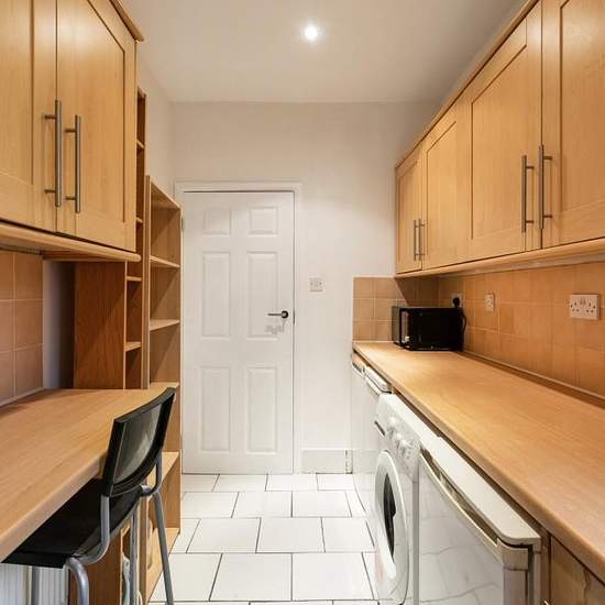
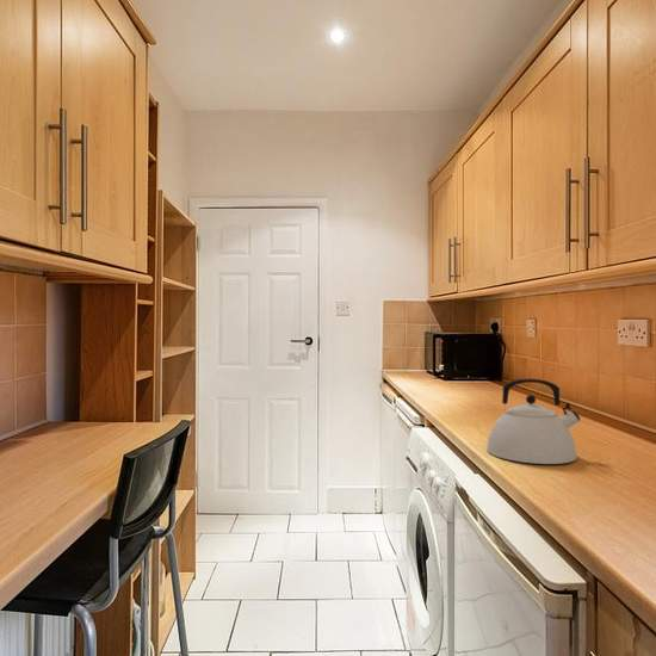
+ kettle (532, 415)
